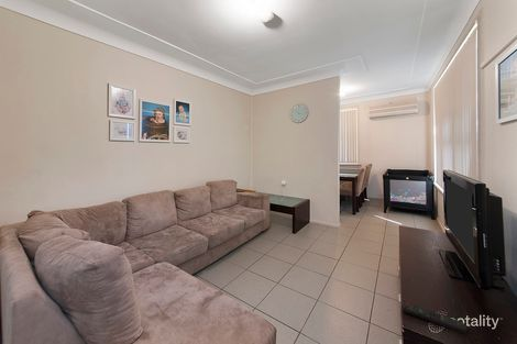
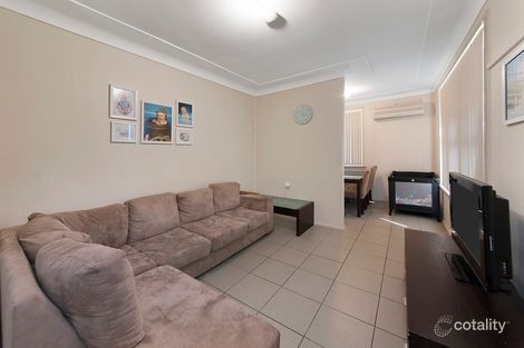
- remote control (431, 315)
